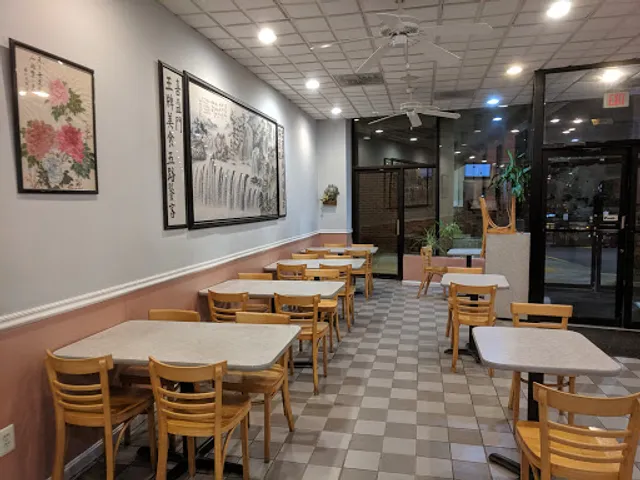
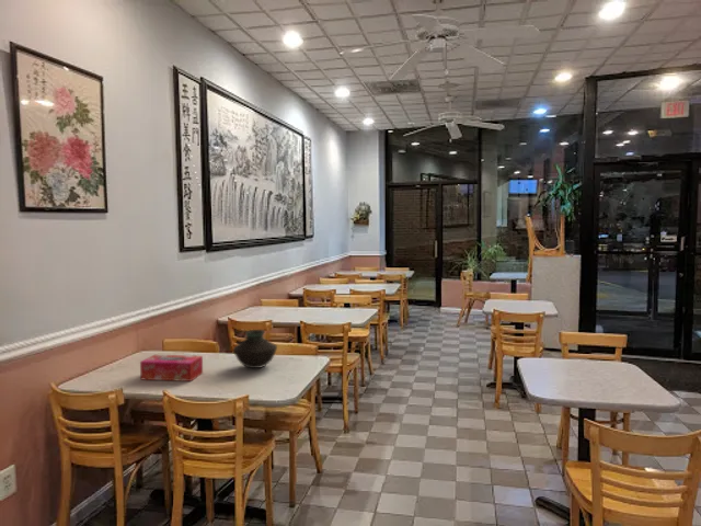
+ tissue box (172, 367)
+ vase (255, 348)
